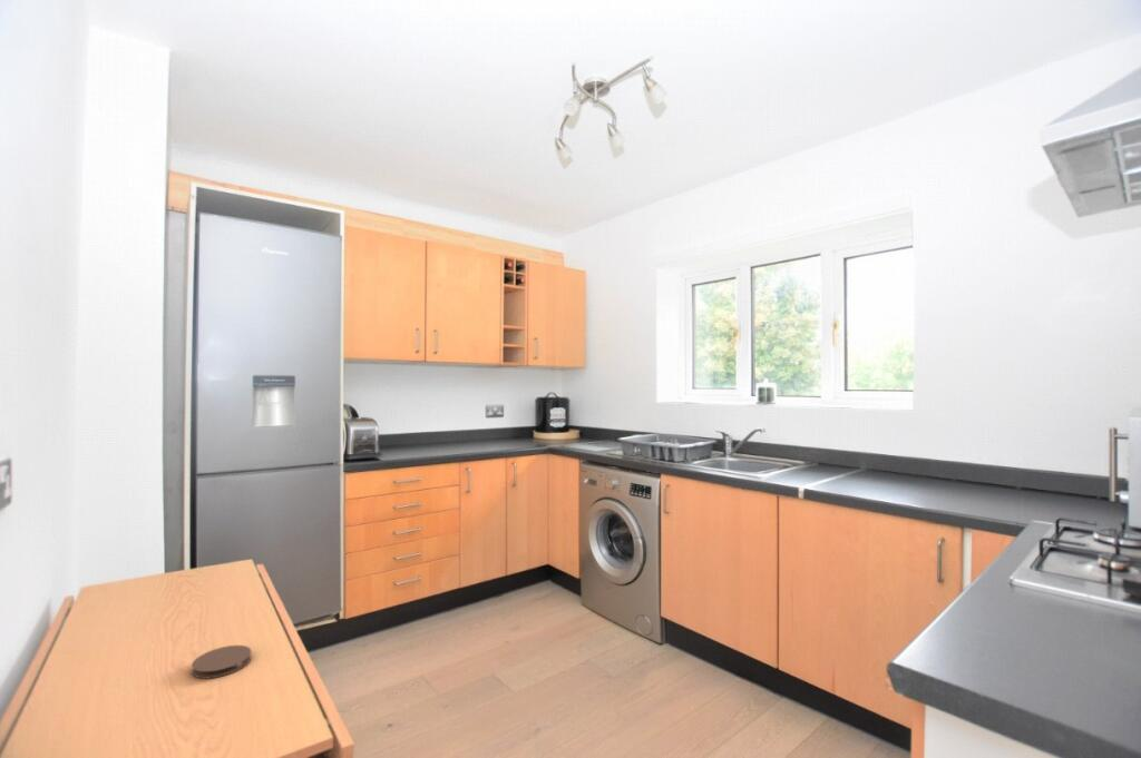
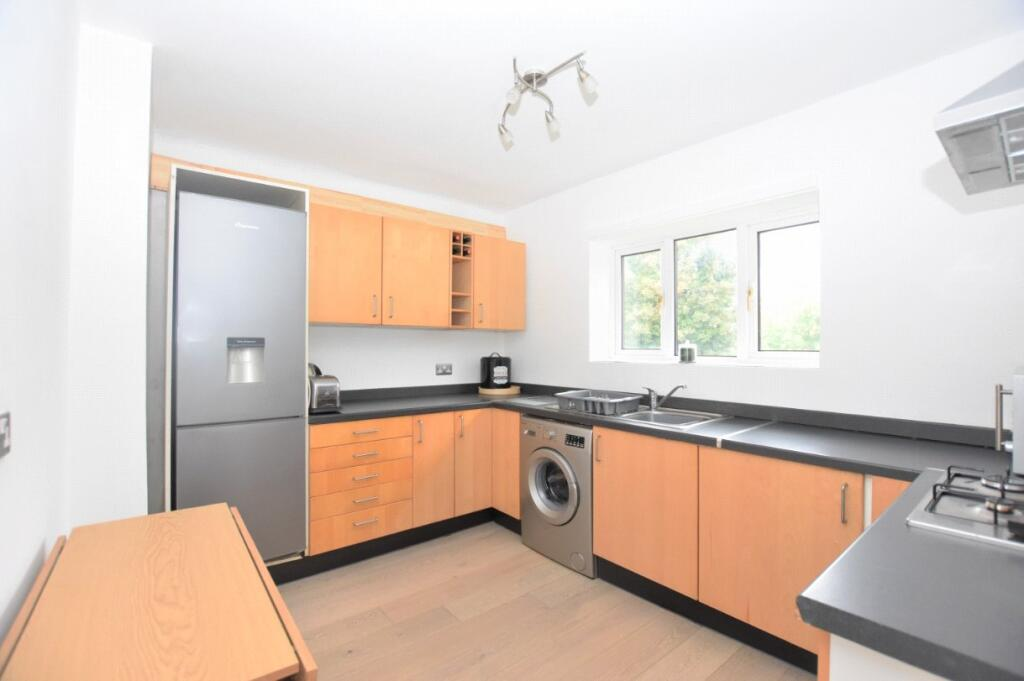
- coaster (222, 660)
